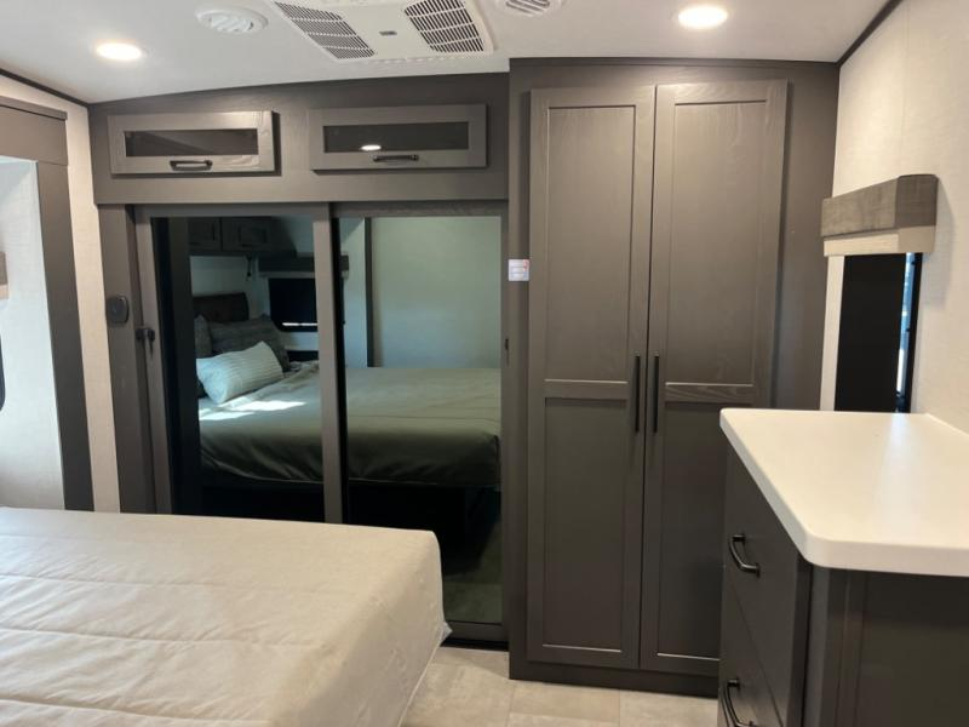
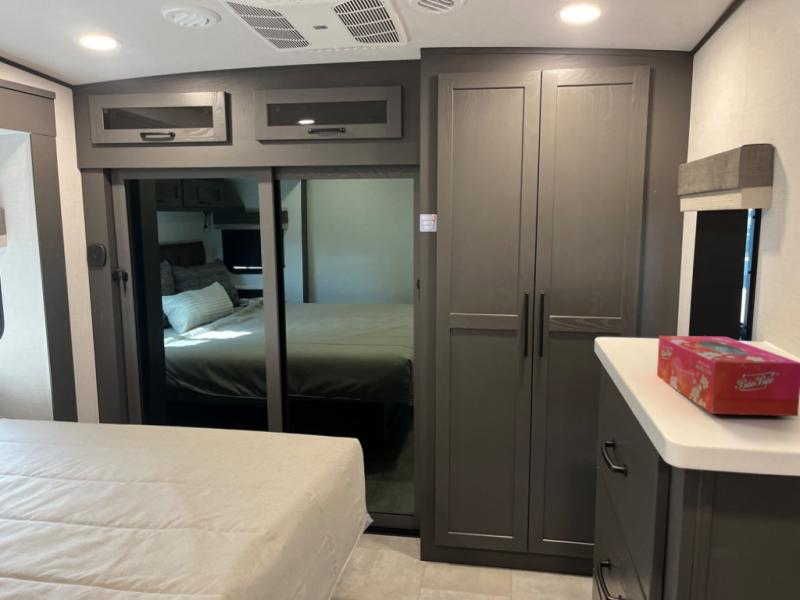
+ tissue box (719, 371)
